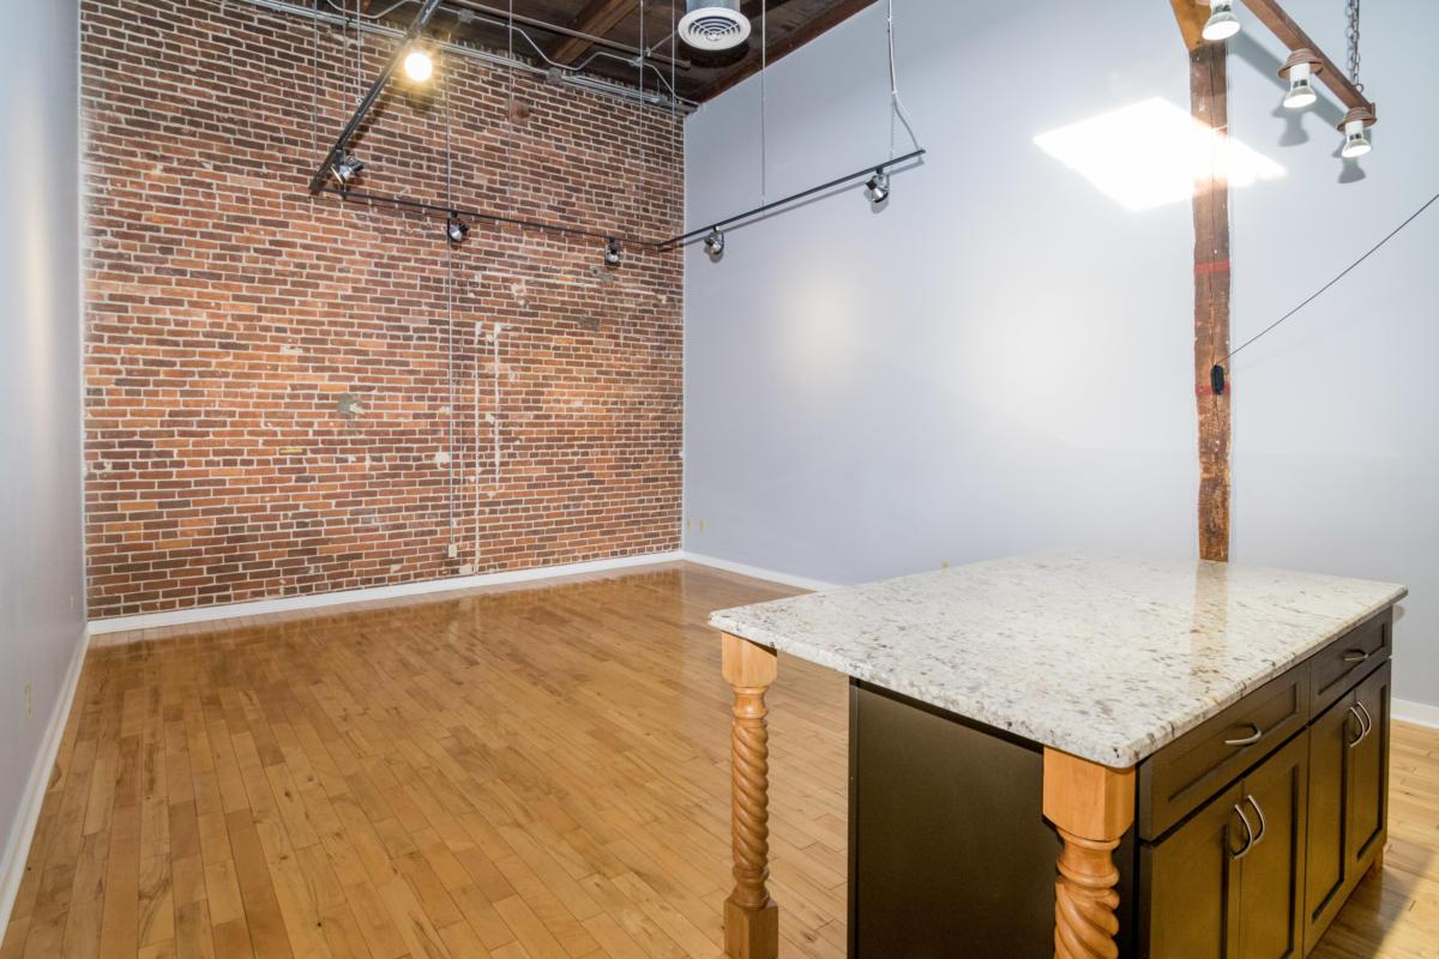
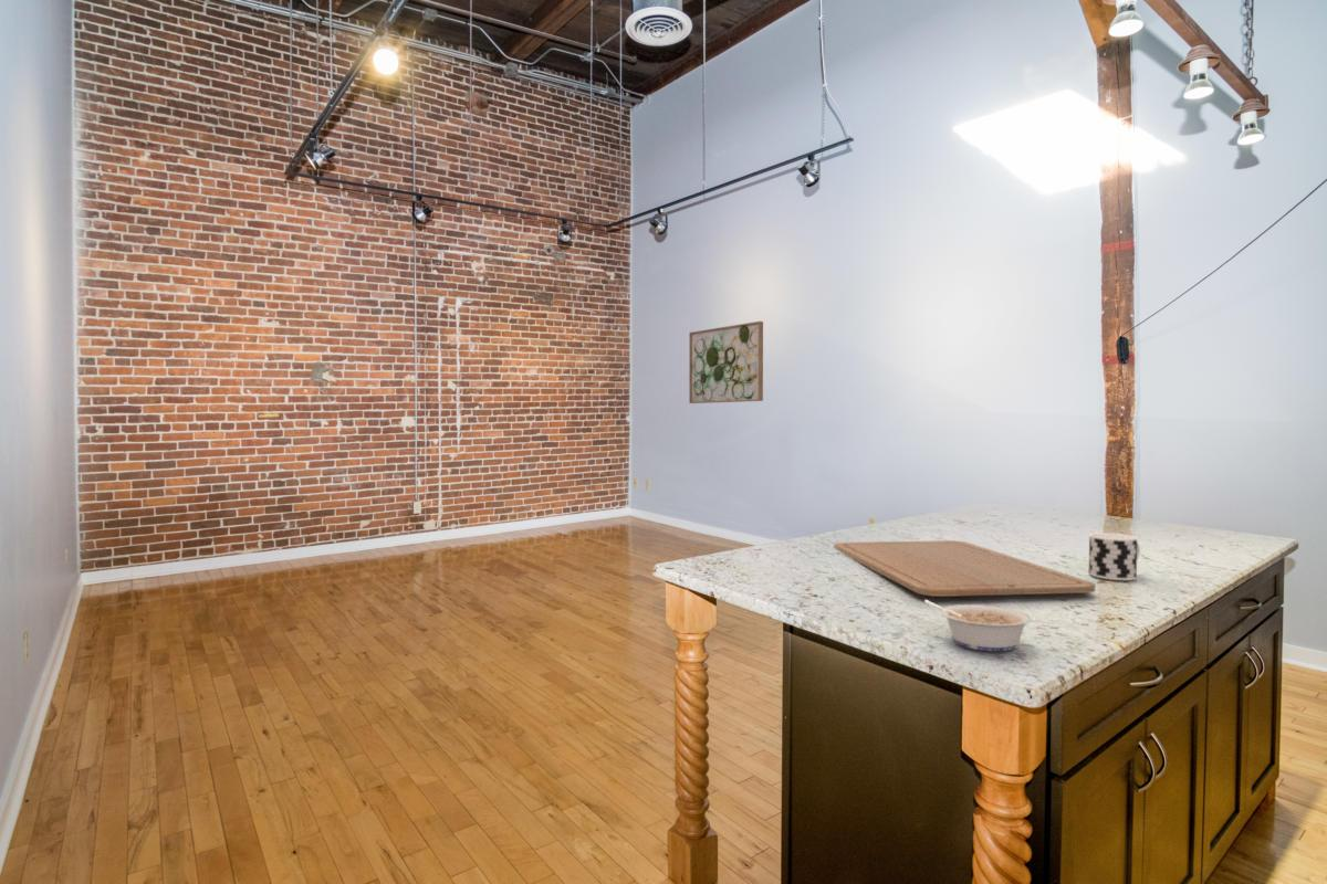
+ wall art (722, 365)
+ cup (1117, 555)
+ chopping board (945, 564)
+ legume (981, 625)
